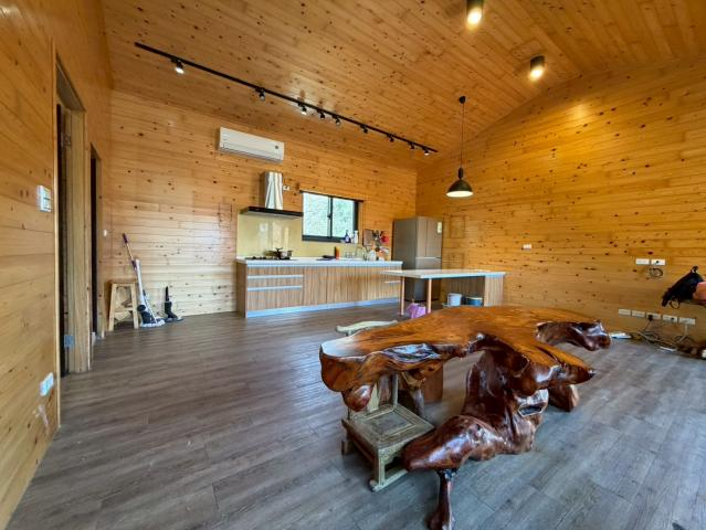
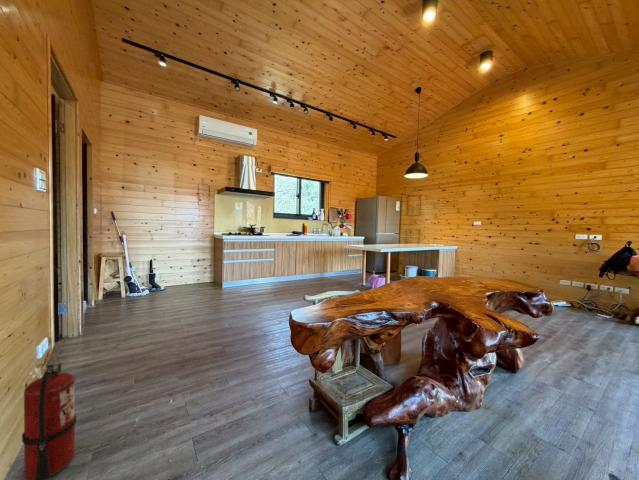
+ fire extinguisher (50, 410)
